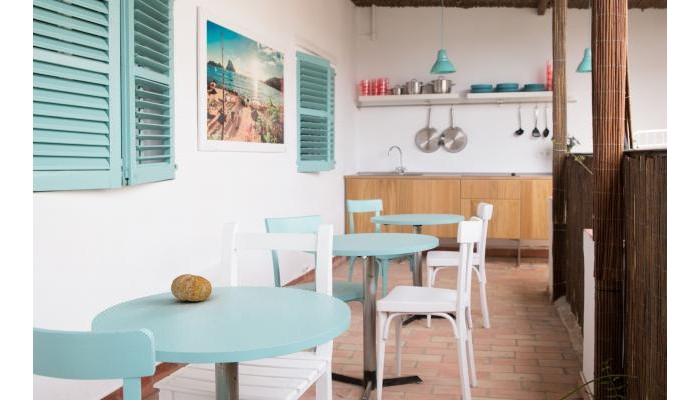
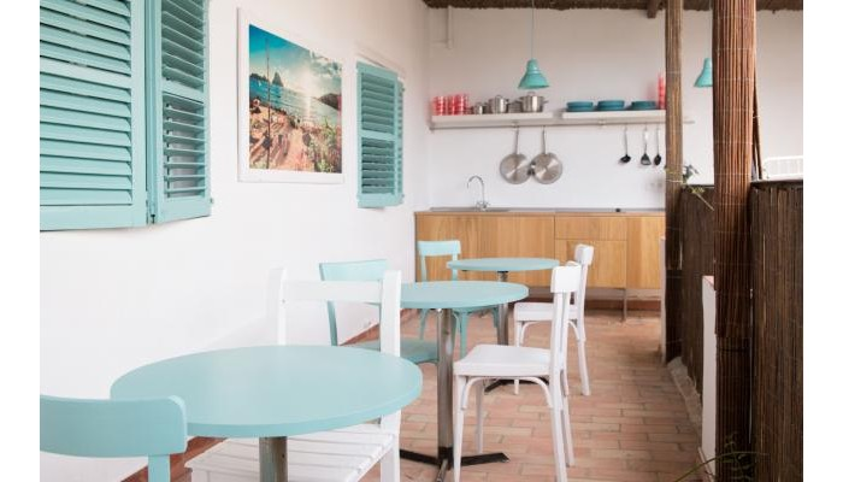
- fruit (191, 287)
